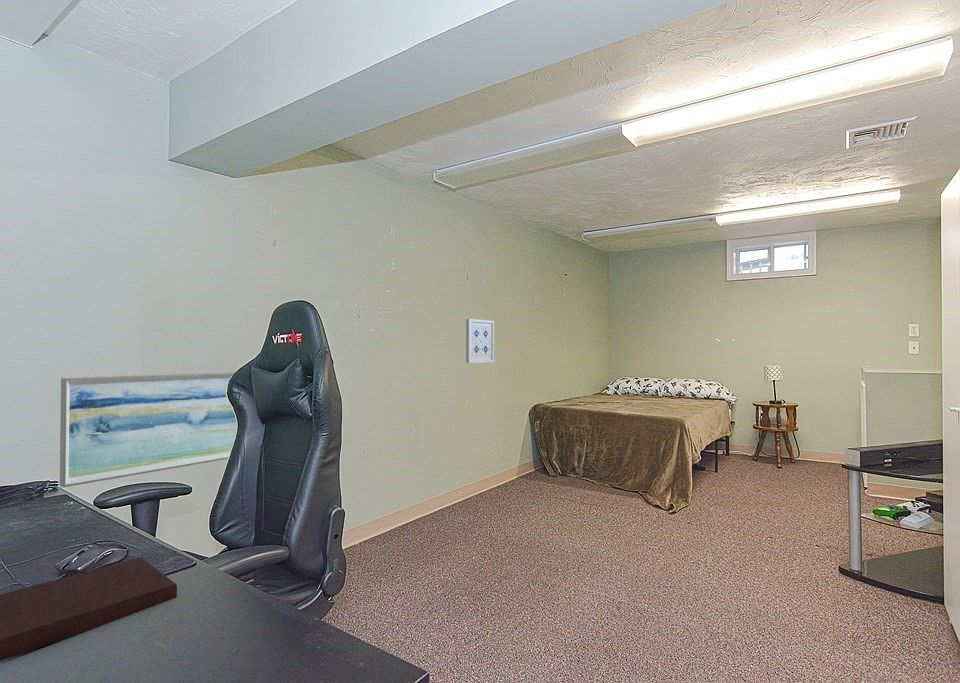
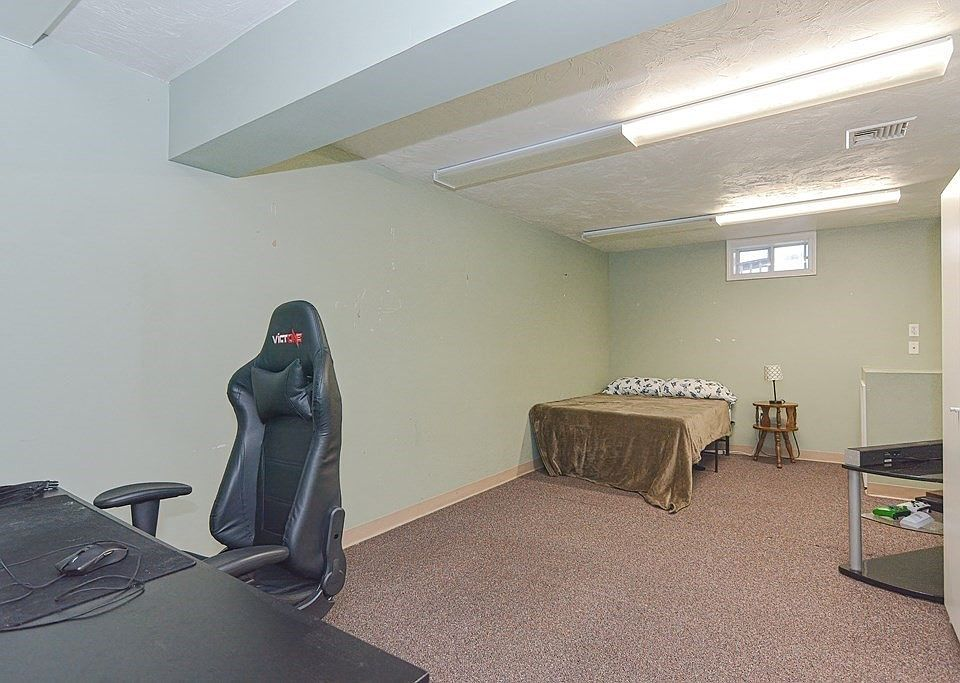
- wall art (170, 421)
- notebook (77, 601)
- wall art (480, 341)
